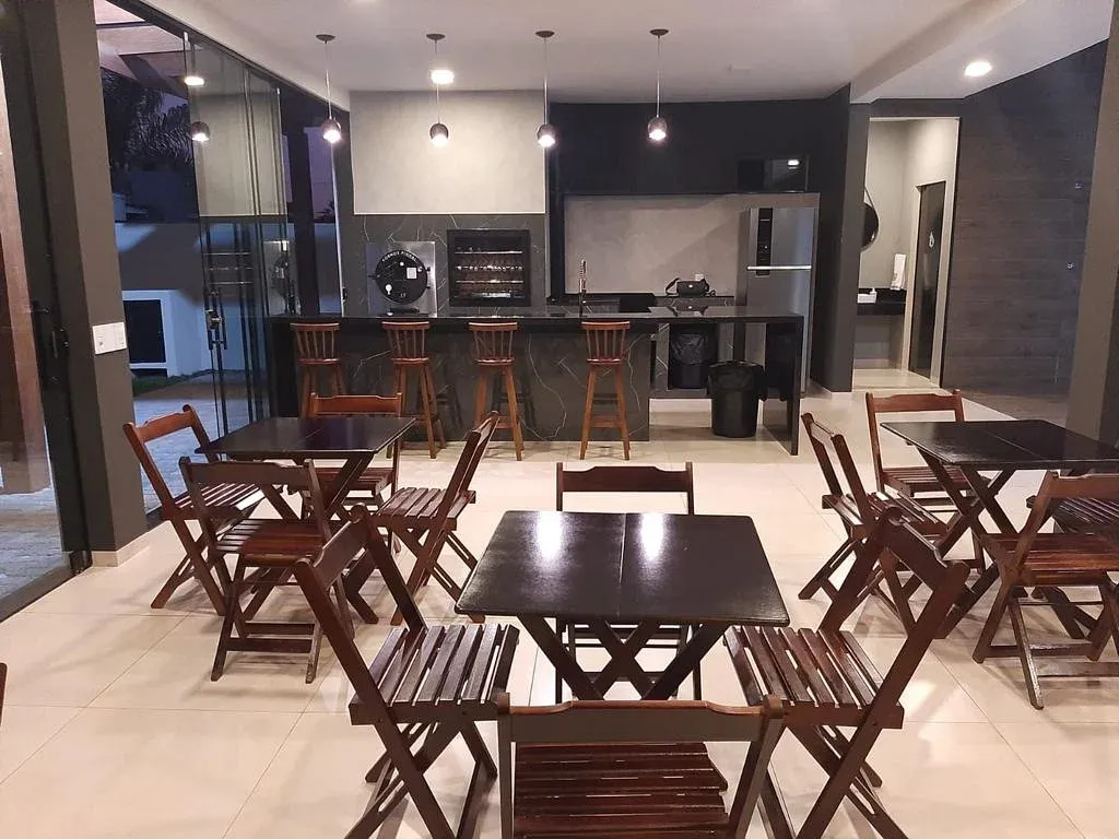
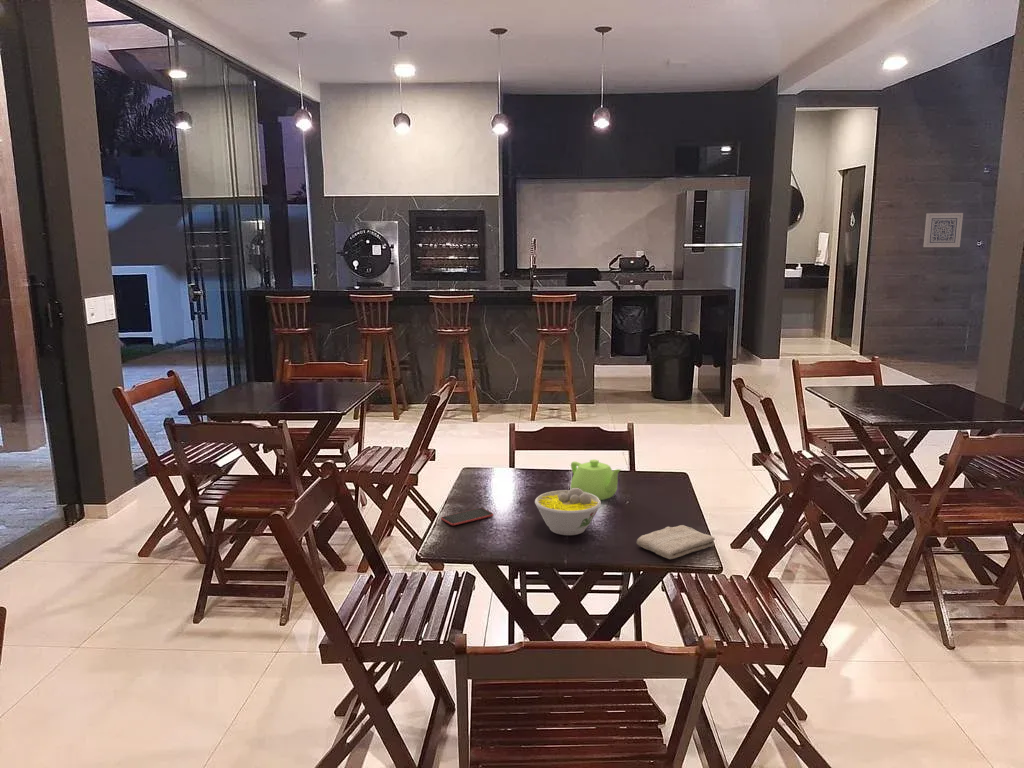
+ smartphone (467, 516)
+ wall art (943, 230)
+ washcloth (676, 540)
+ teapot (595, 478)
+ bowl (567, 510)
